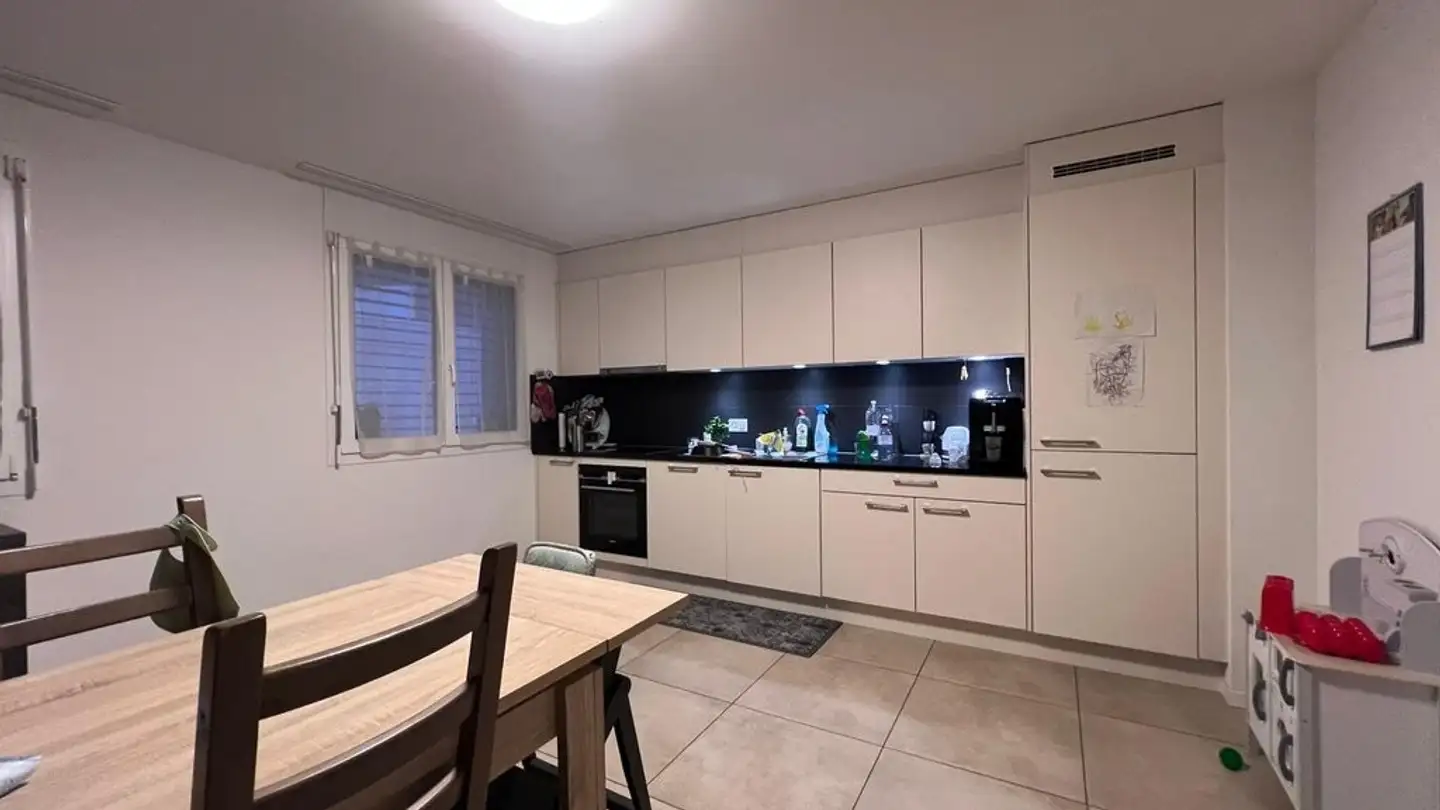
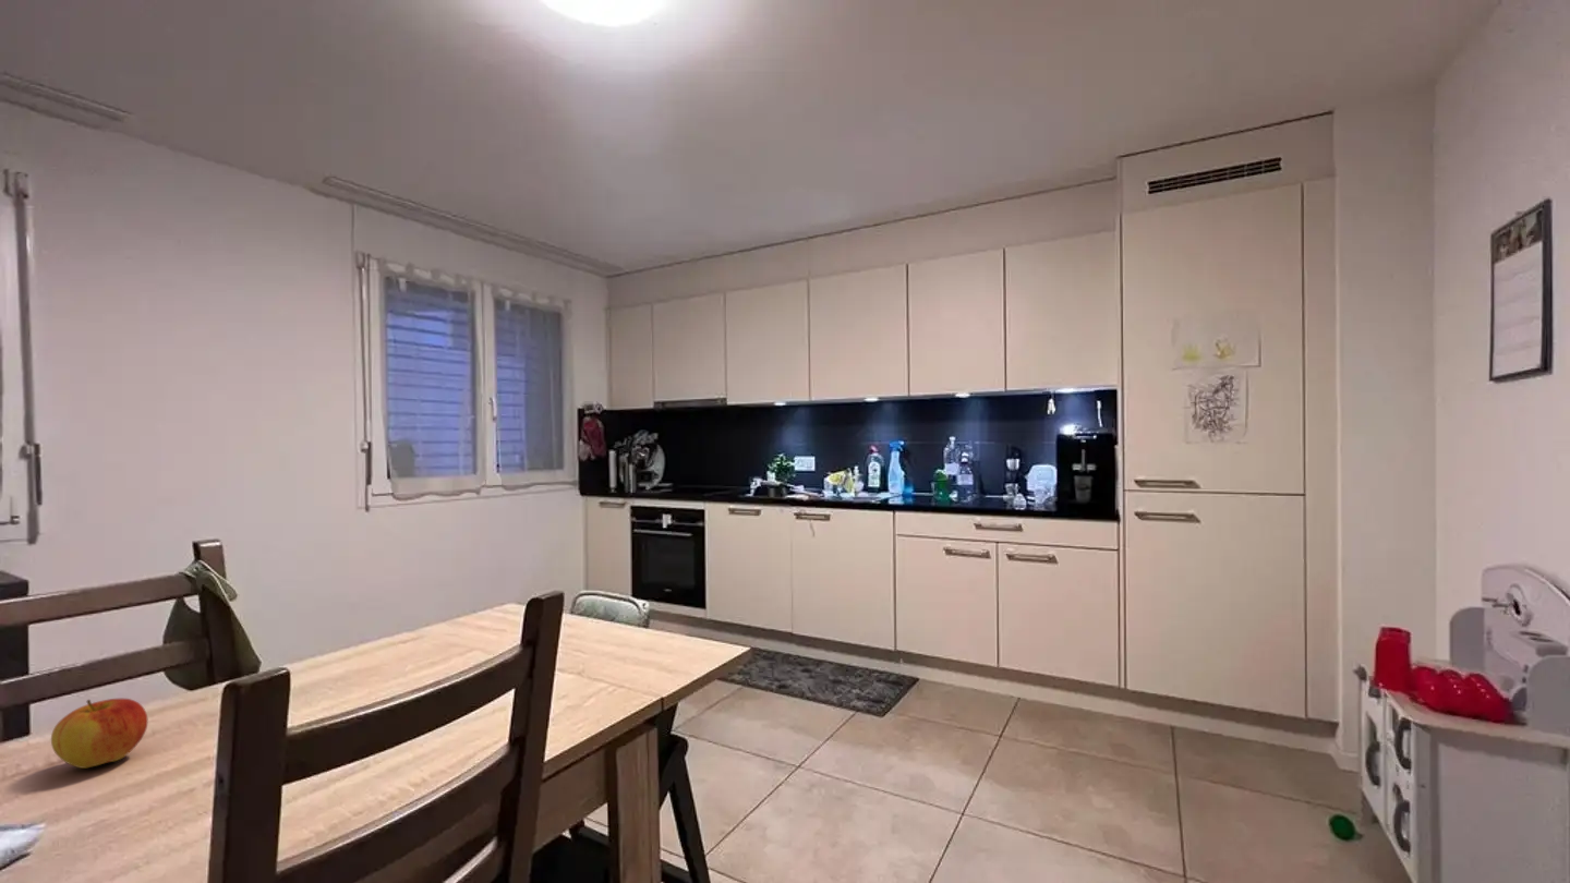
+ apple (100, 729)
